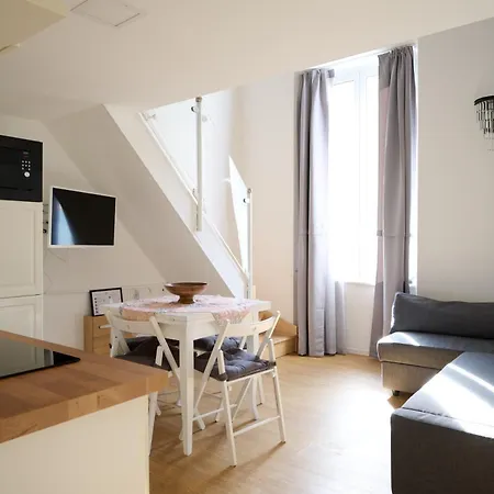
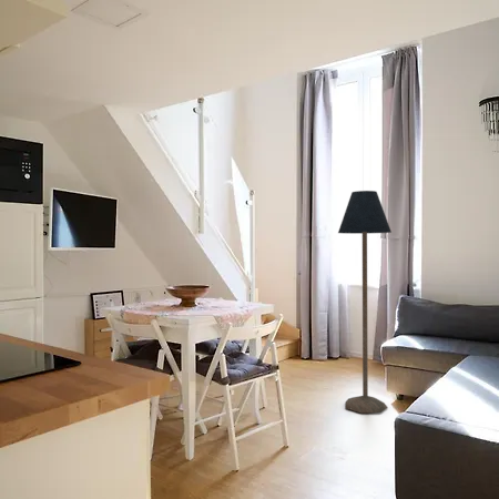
+ floor lamp (365, 298)
